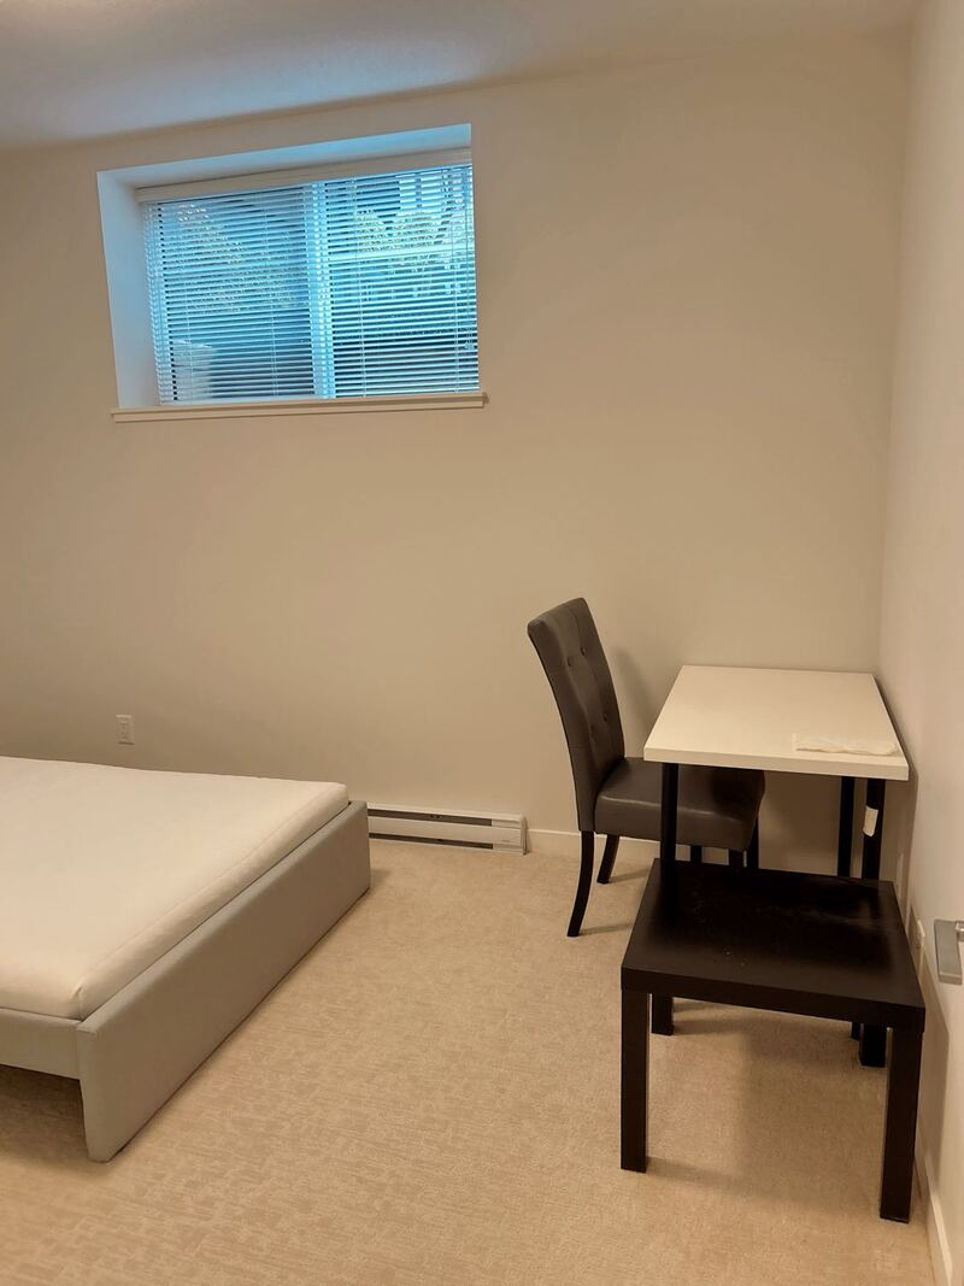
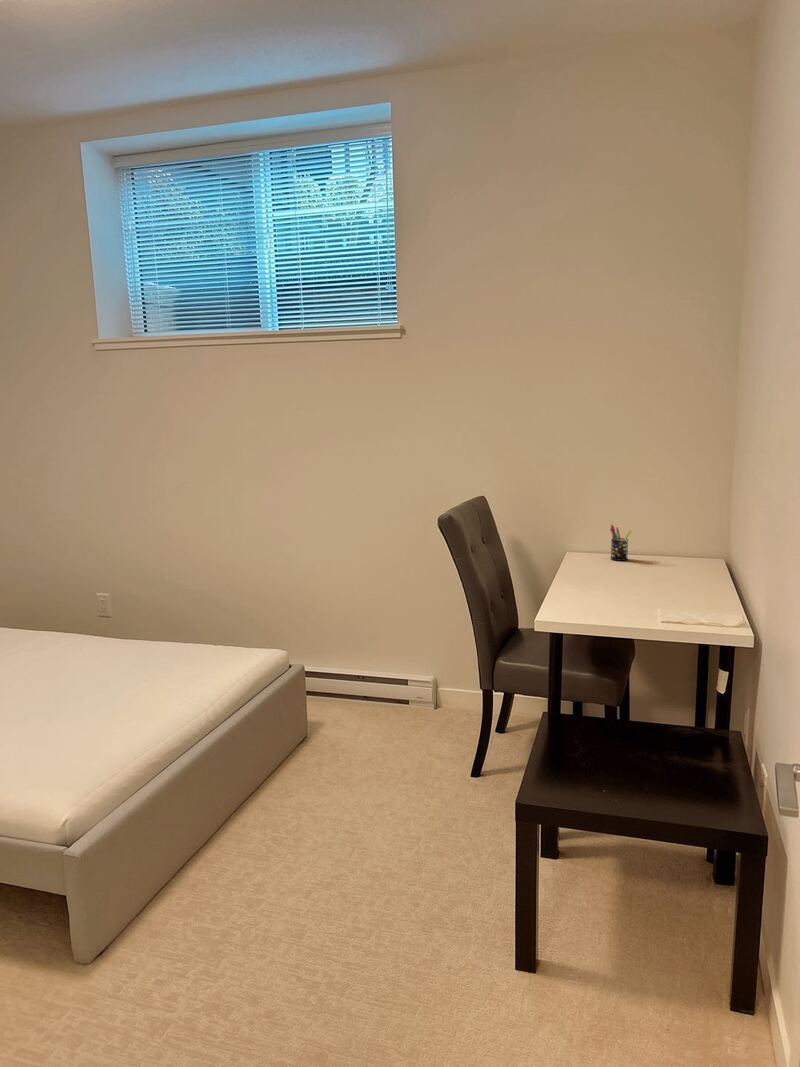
+ pen holder (618, 542)
